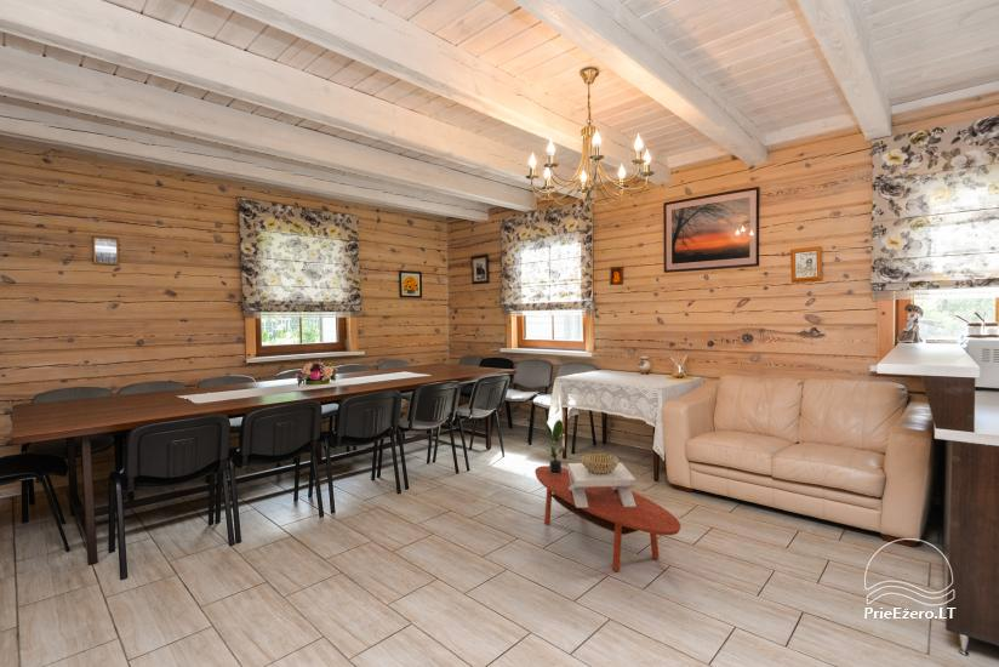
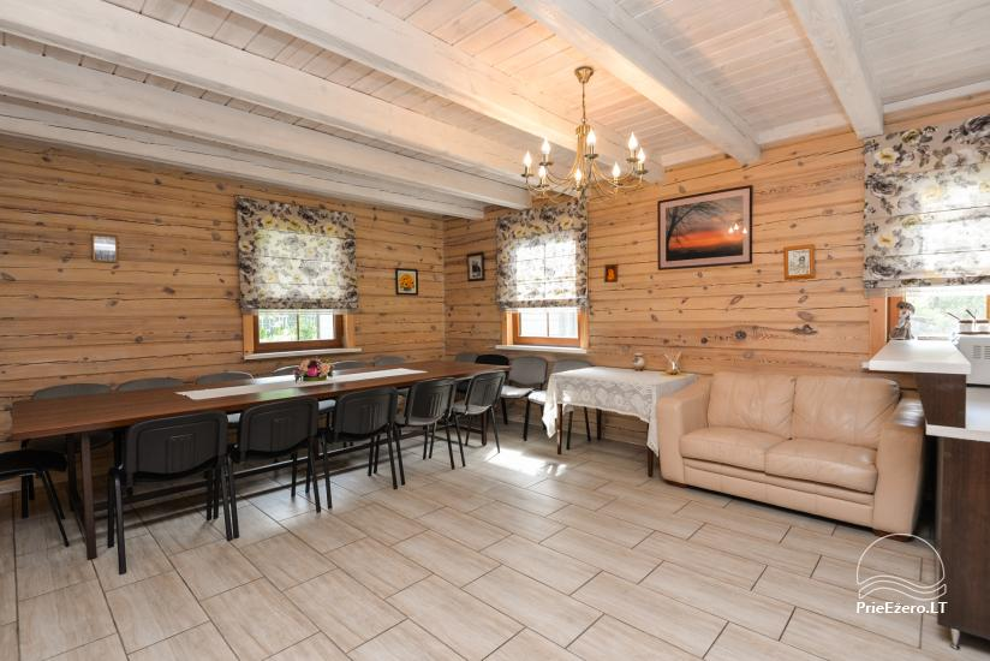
- decorative bowl (599, 477)
- coffee table (596, 515)
- potted plant (552, 446)
